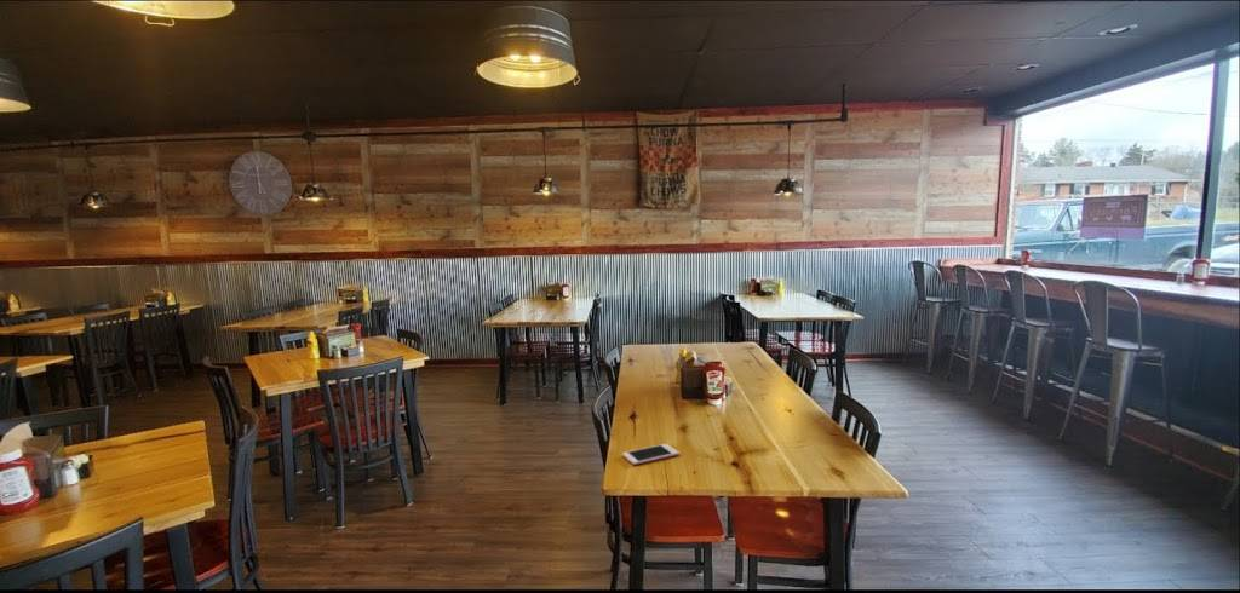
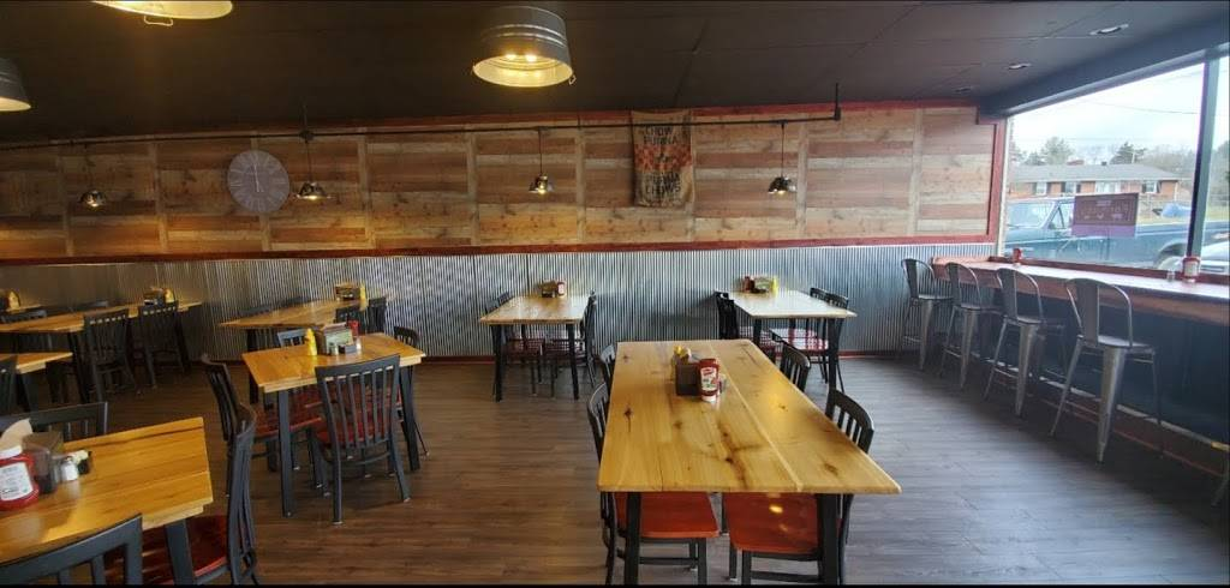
- cell phone (650, 454)
